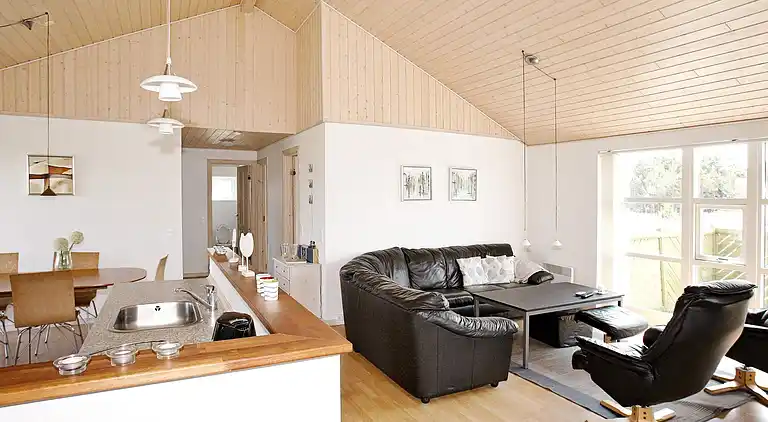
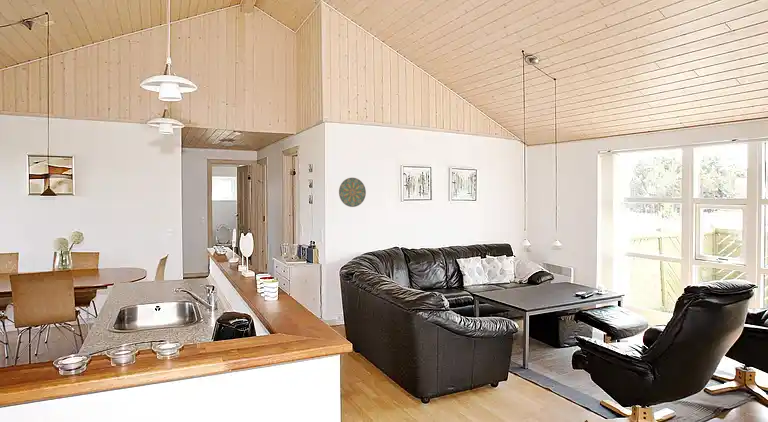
+ decorative plate (352, 192)
